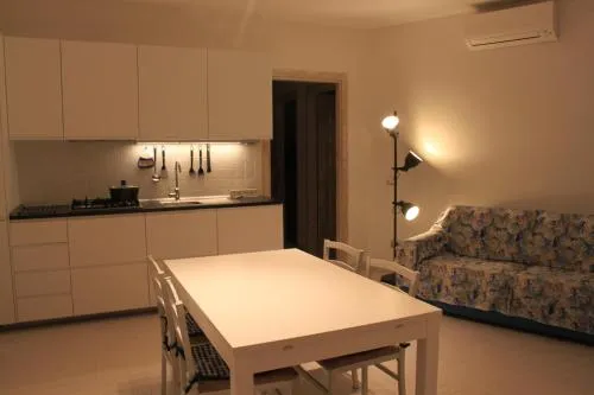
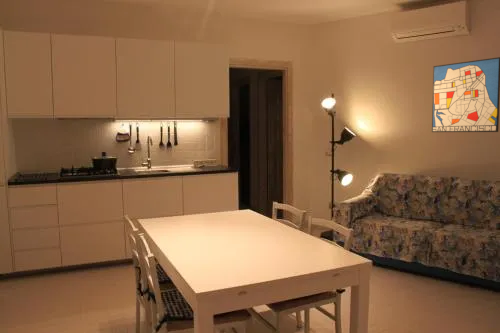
+ wall art (463, 97)
